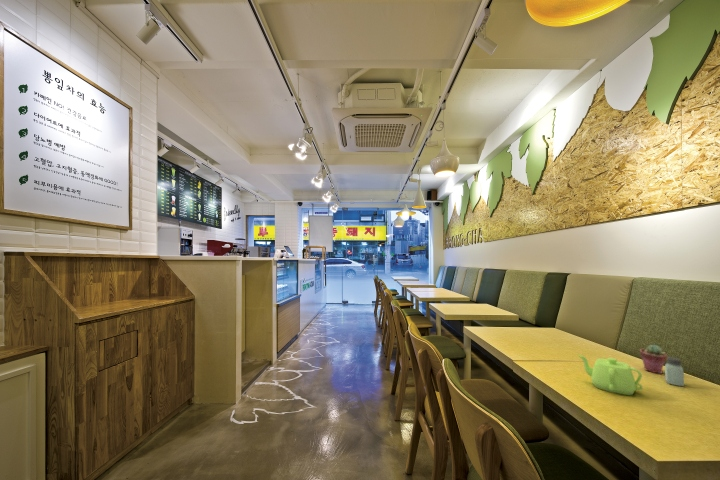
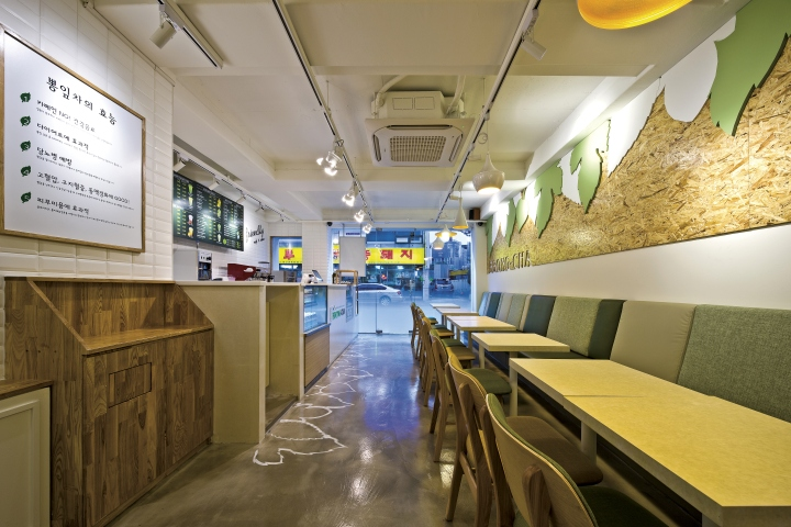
- teapot (608, 372)
- potted succulent (653, 357)
- saltshaker (674, 370)
